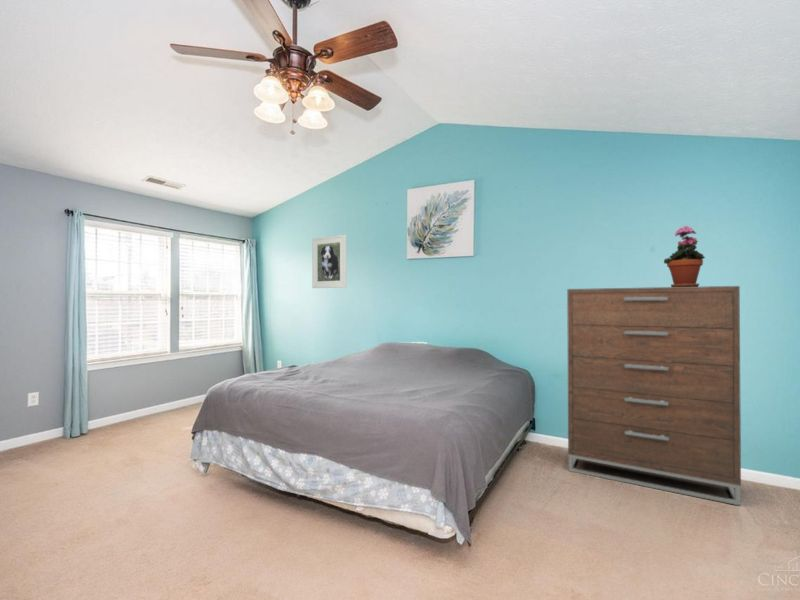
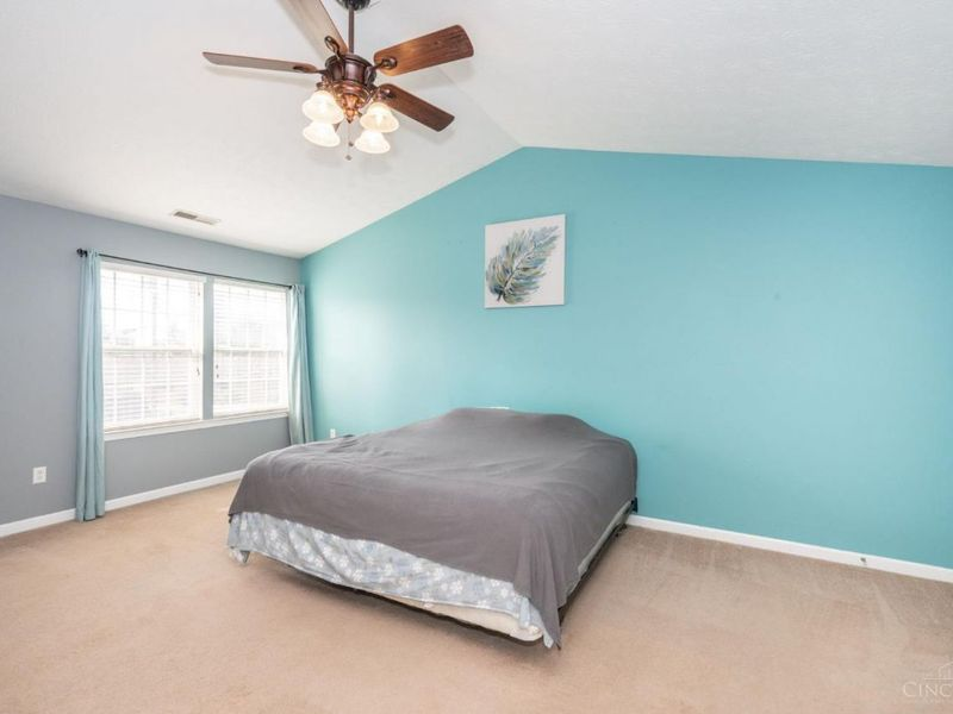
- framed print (328, 262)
- potted plant (685, 256)
- dresser (645, 381)
